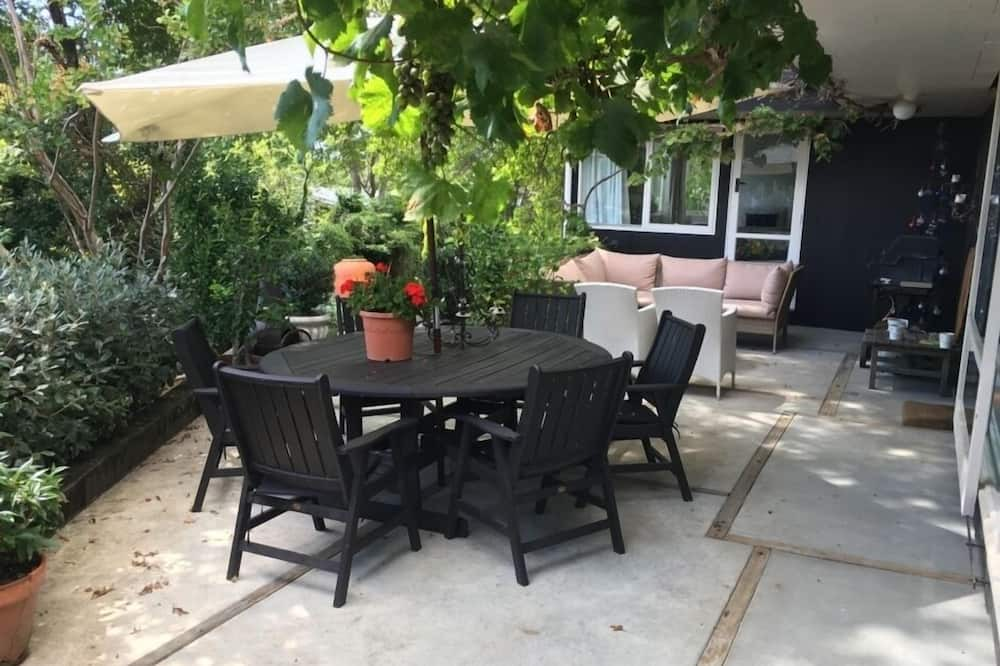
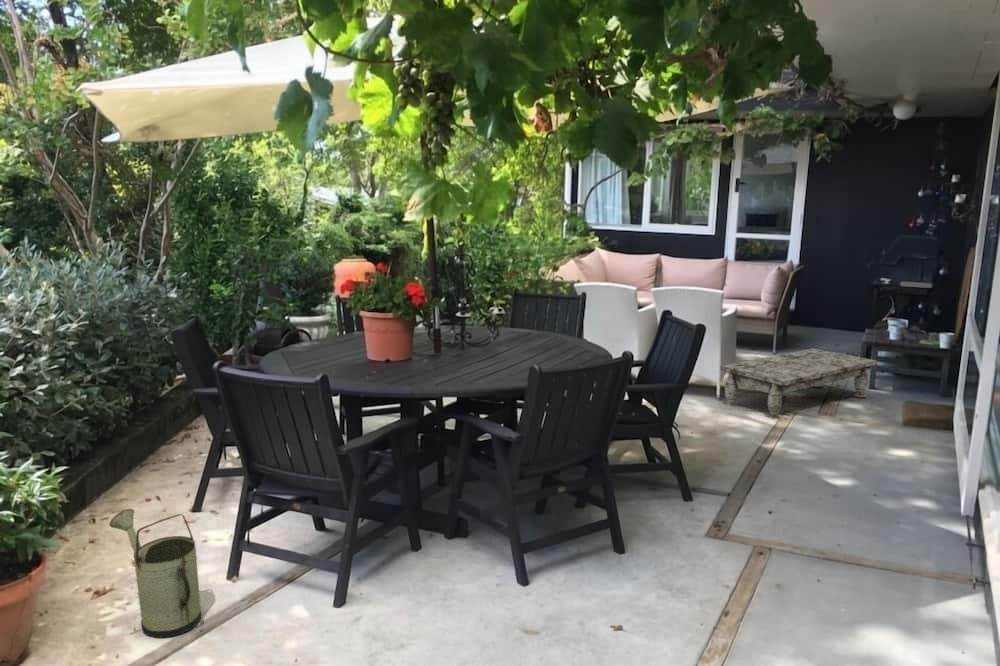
+ watering can (154, 564)
+ coffee table (797, 382)
